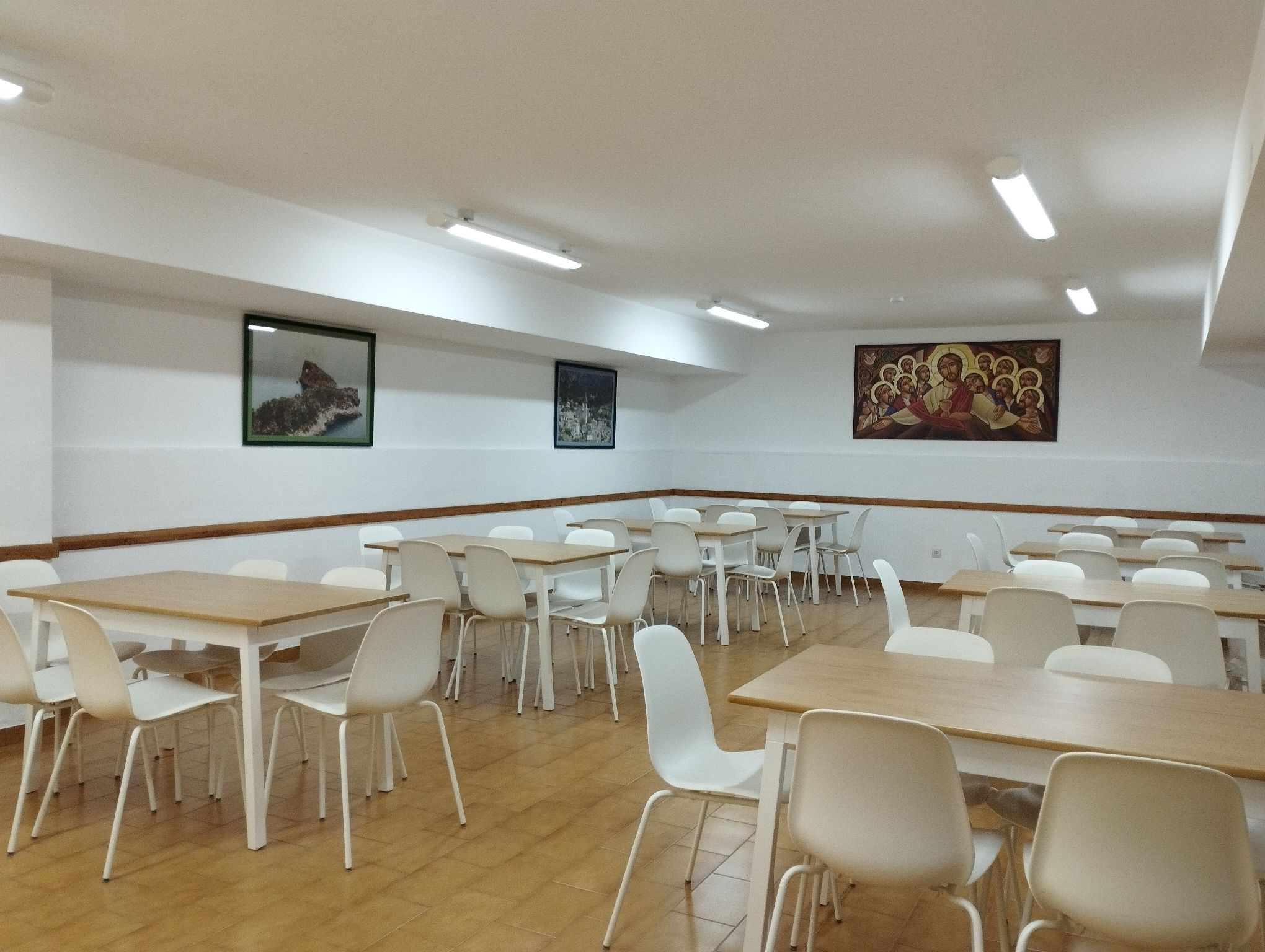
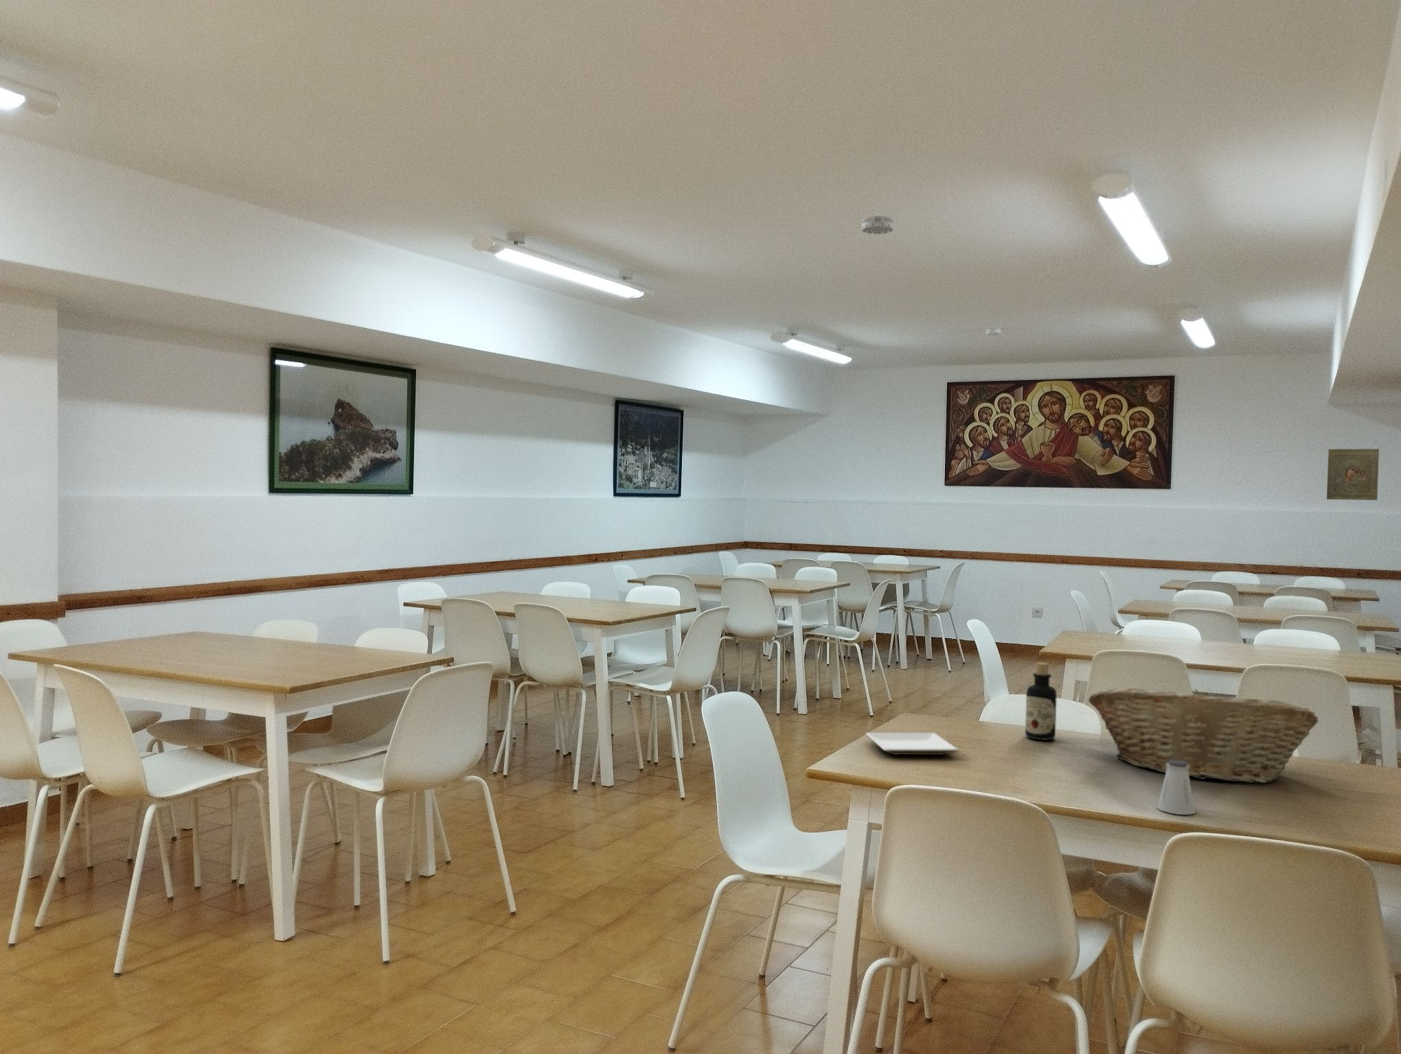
+ bottle (1041, 700)
+ fruit basket (1197, 725)
+ smoke detector (877, 225)
+ plate (910, 744)
+ saltshaker (1176, 786)
+ religious icon (1352, 474)
